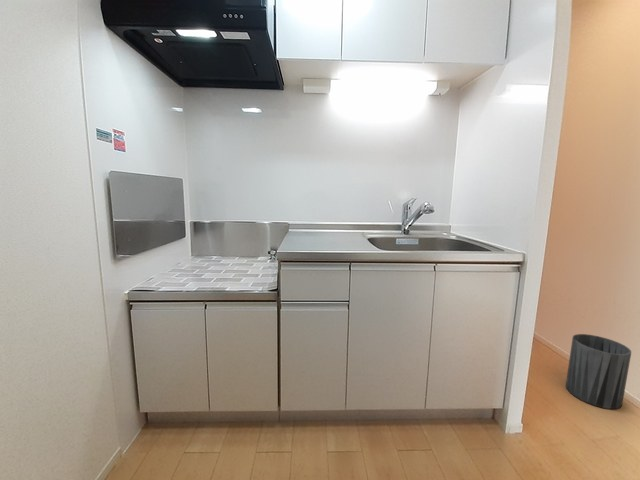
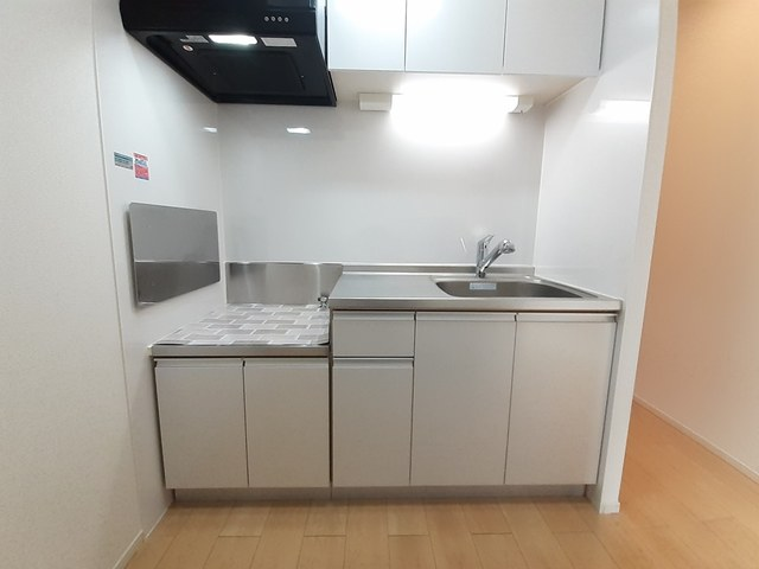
- trash can (596, 369)
